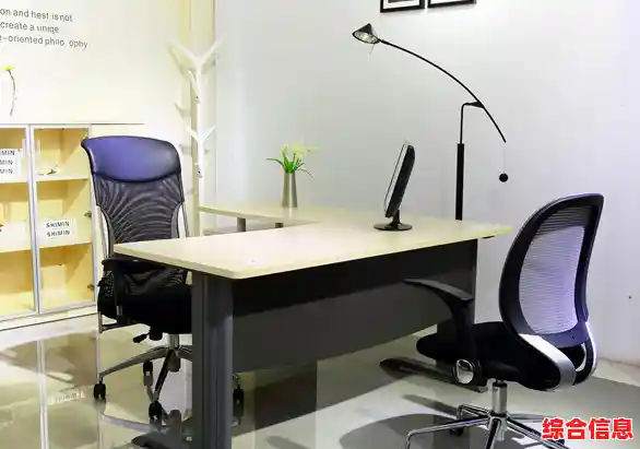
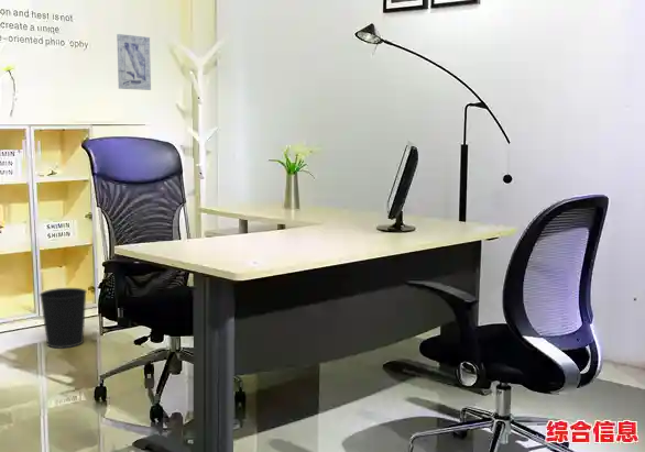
+ wastebasket (64, 318)
+ wall art (134, 63)
